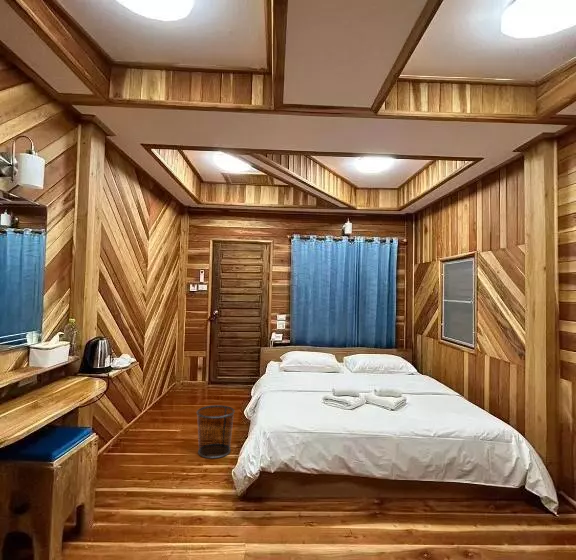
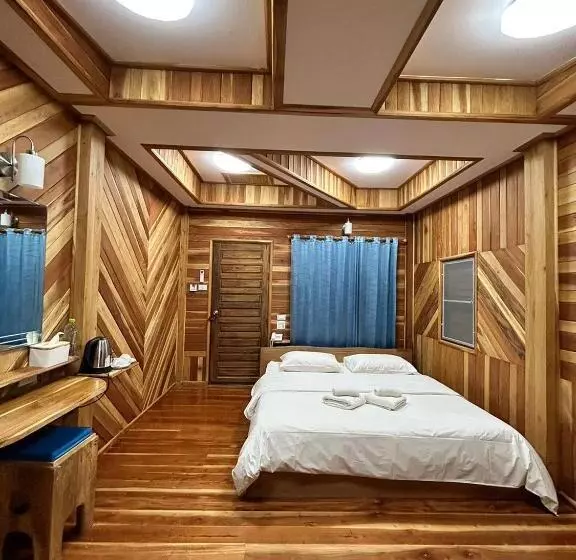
- waste bin (215, 431)
